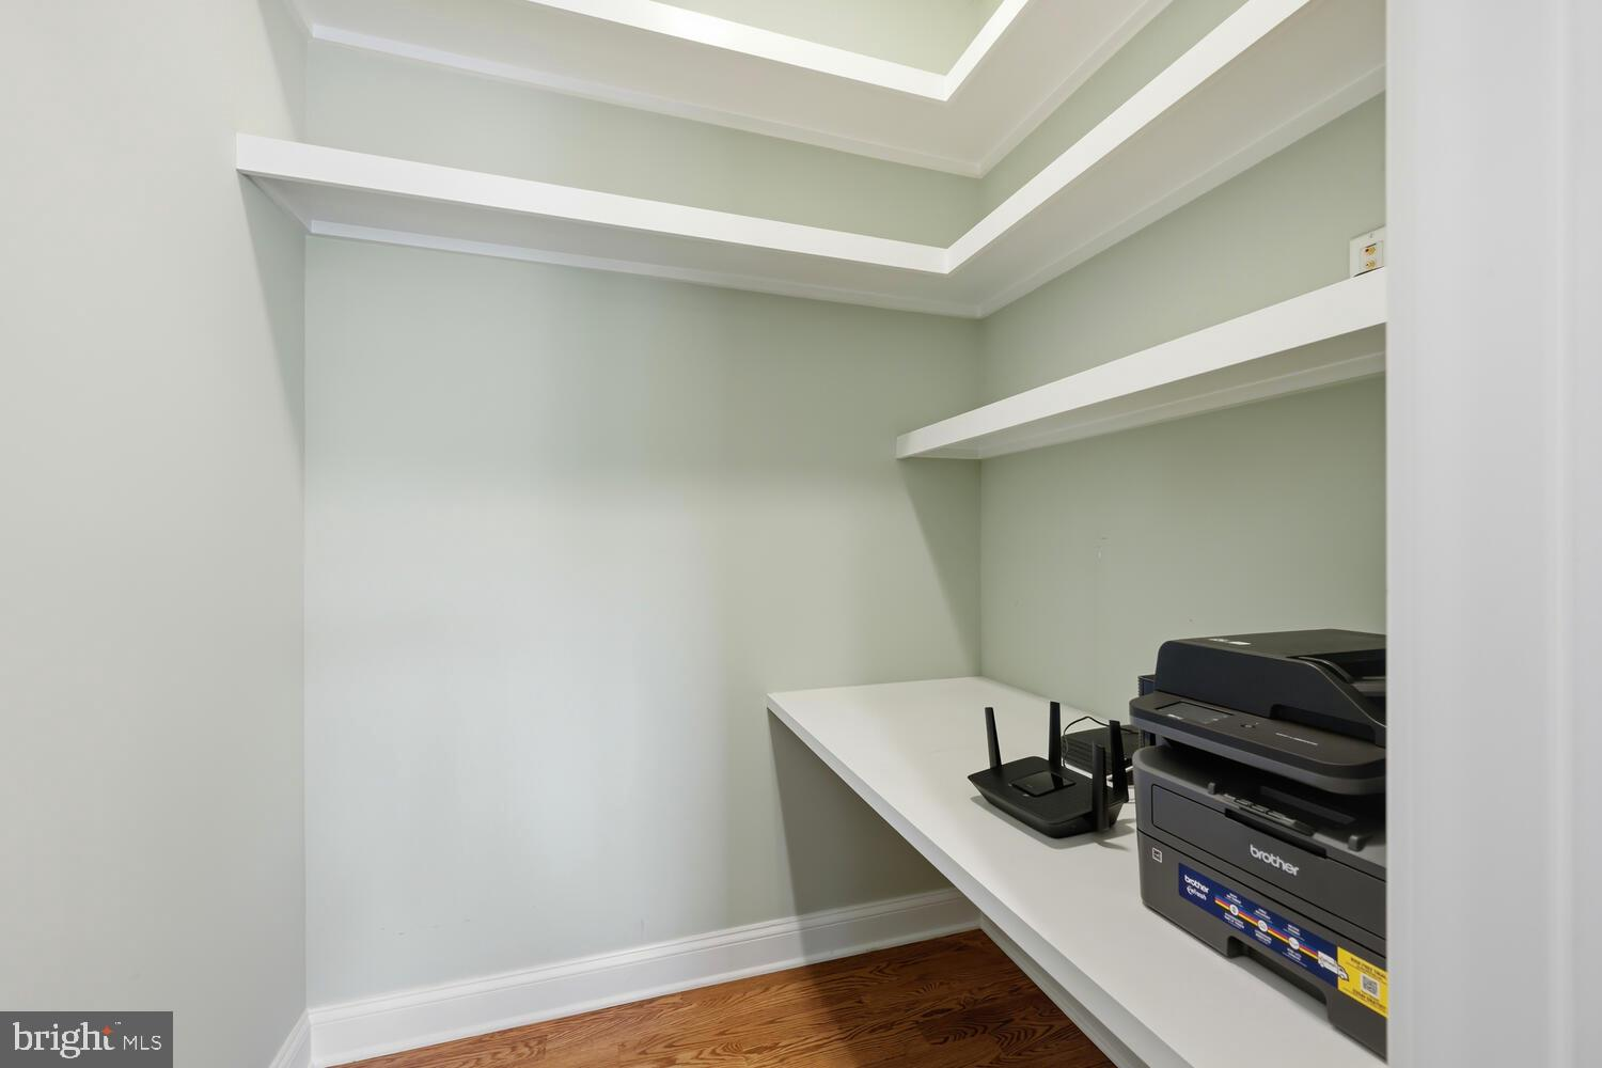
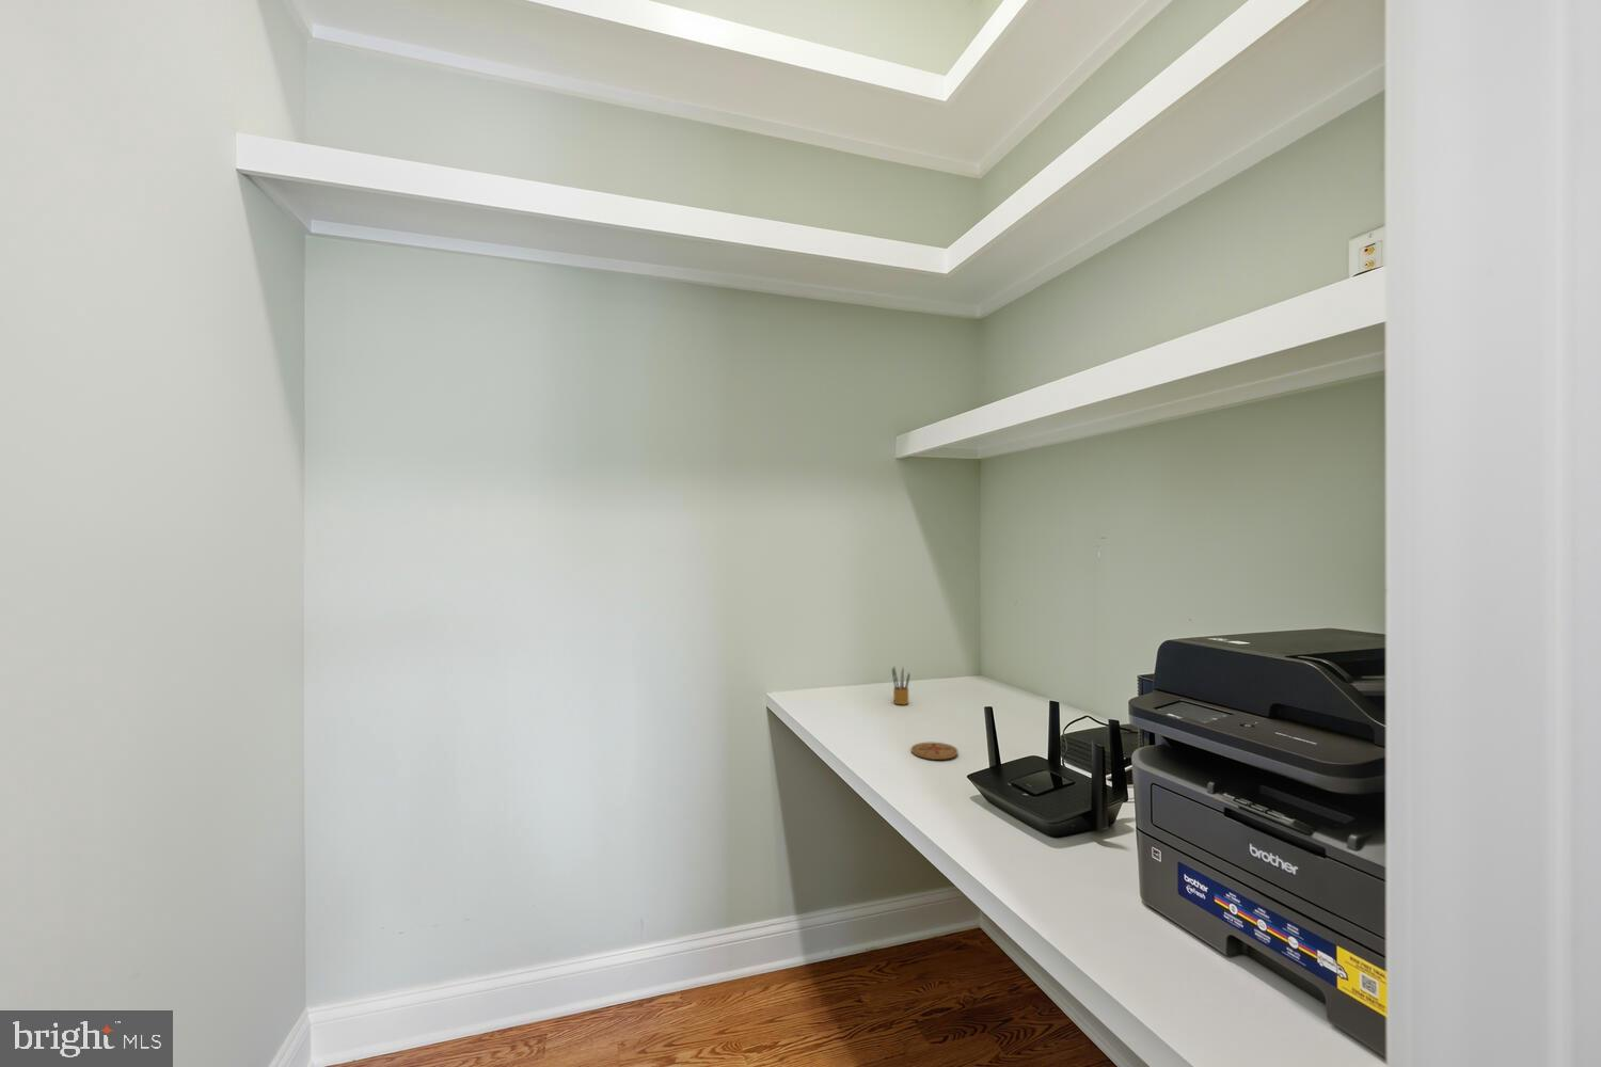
+ coaster (934, 750)
+ pencil box (899, 684)
